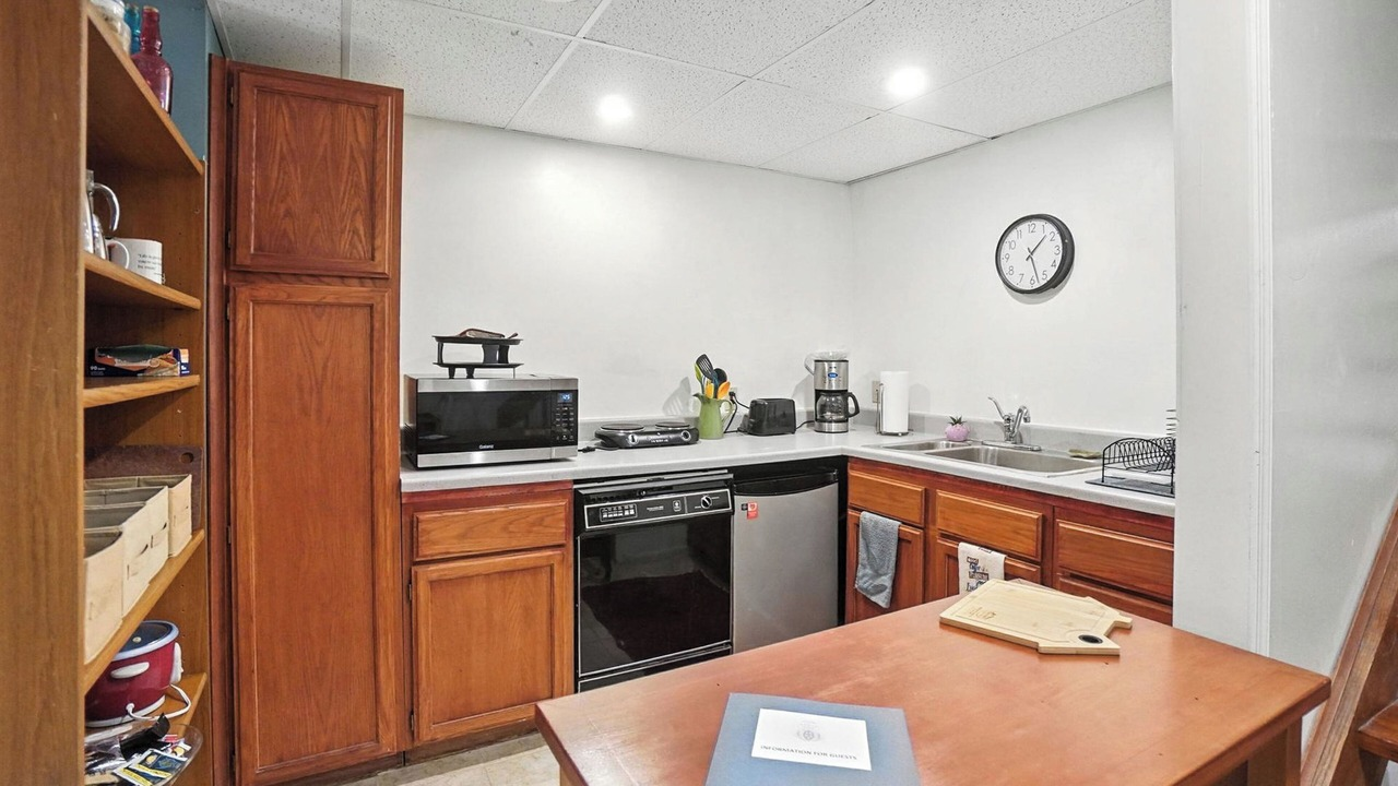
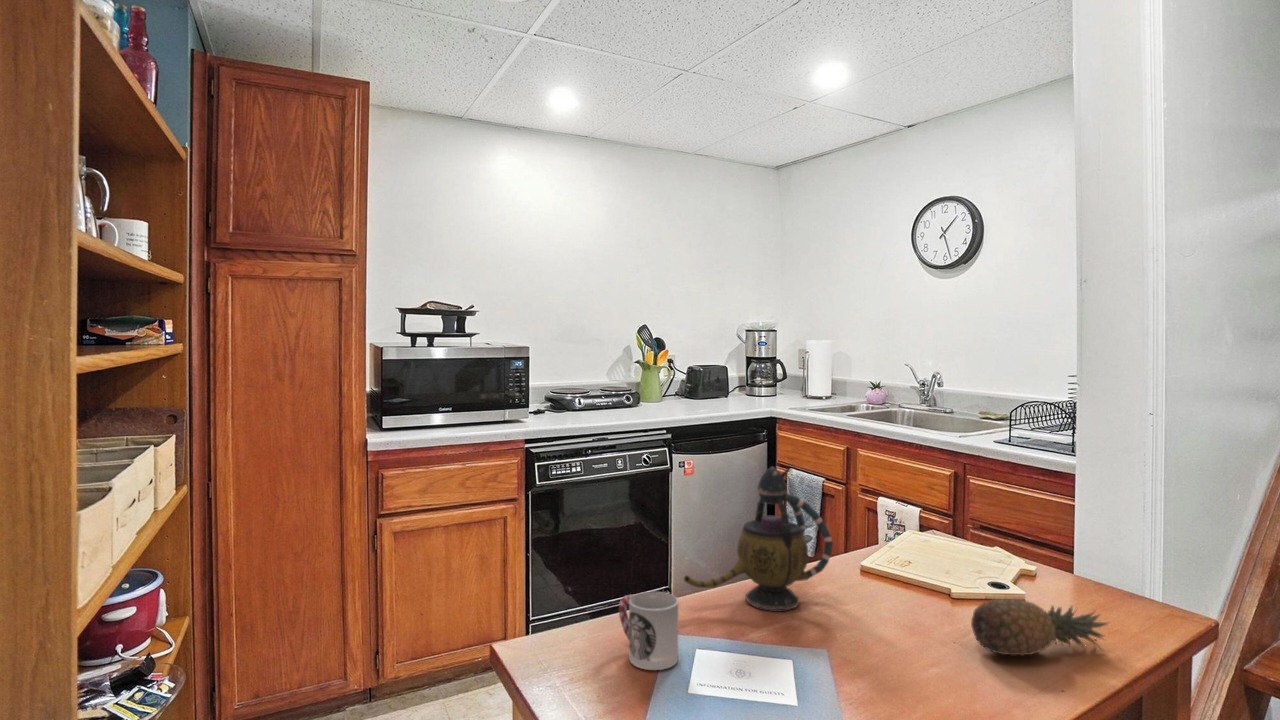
+ fruit (1040, 624)
+ teapot (753, 534)
+ cup (645, 626)
